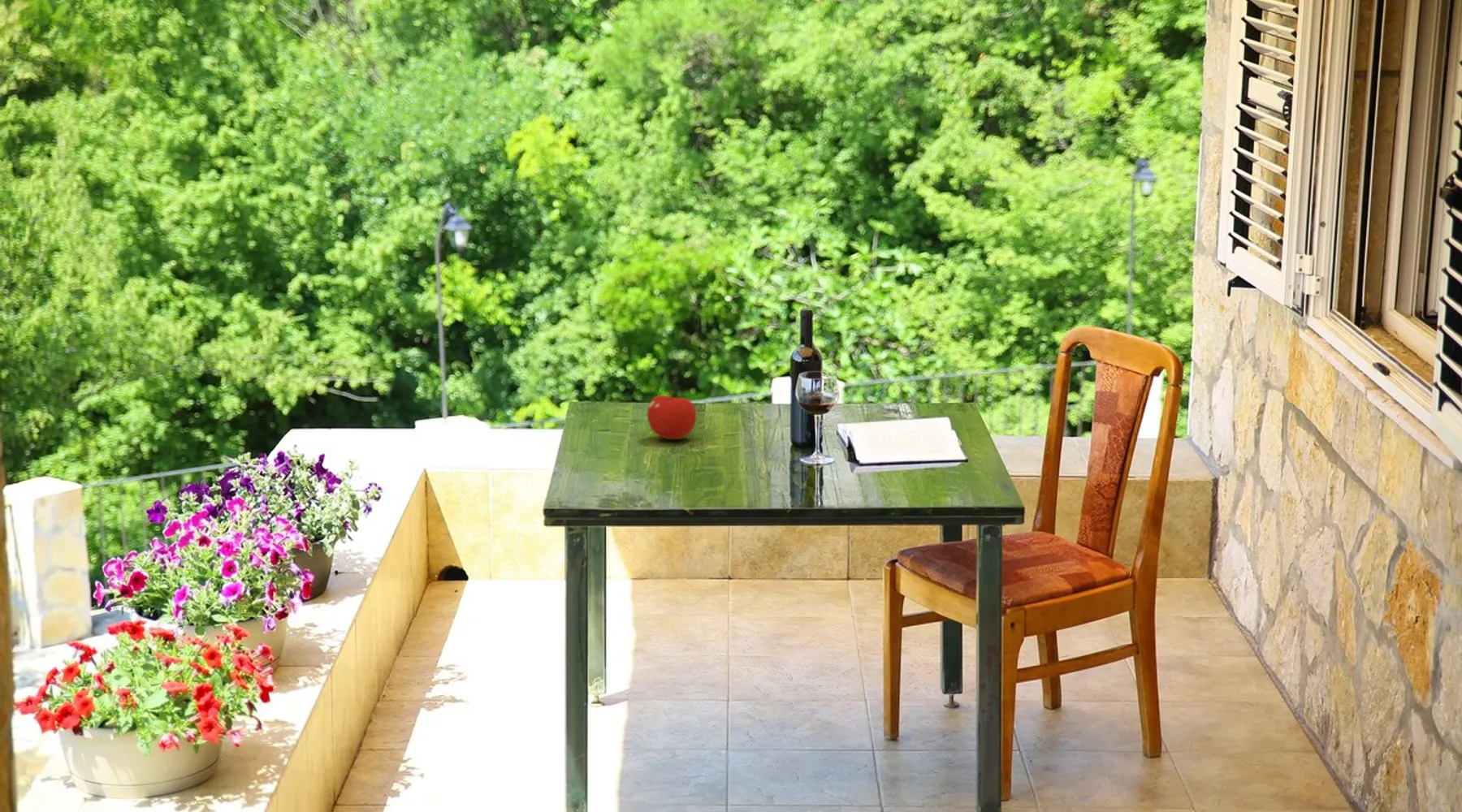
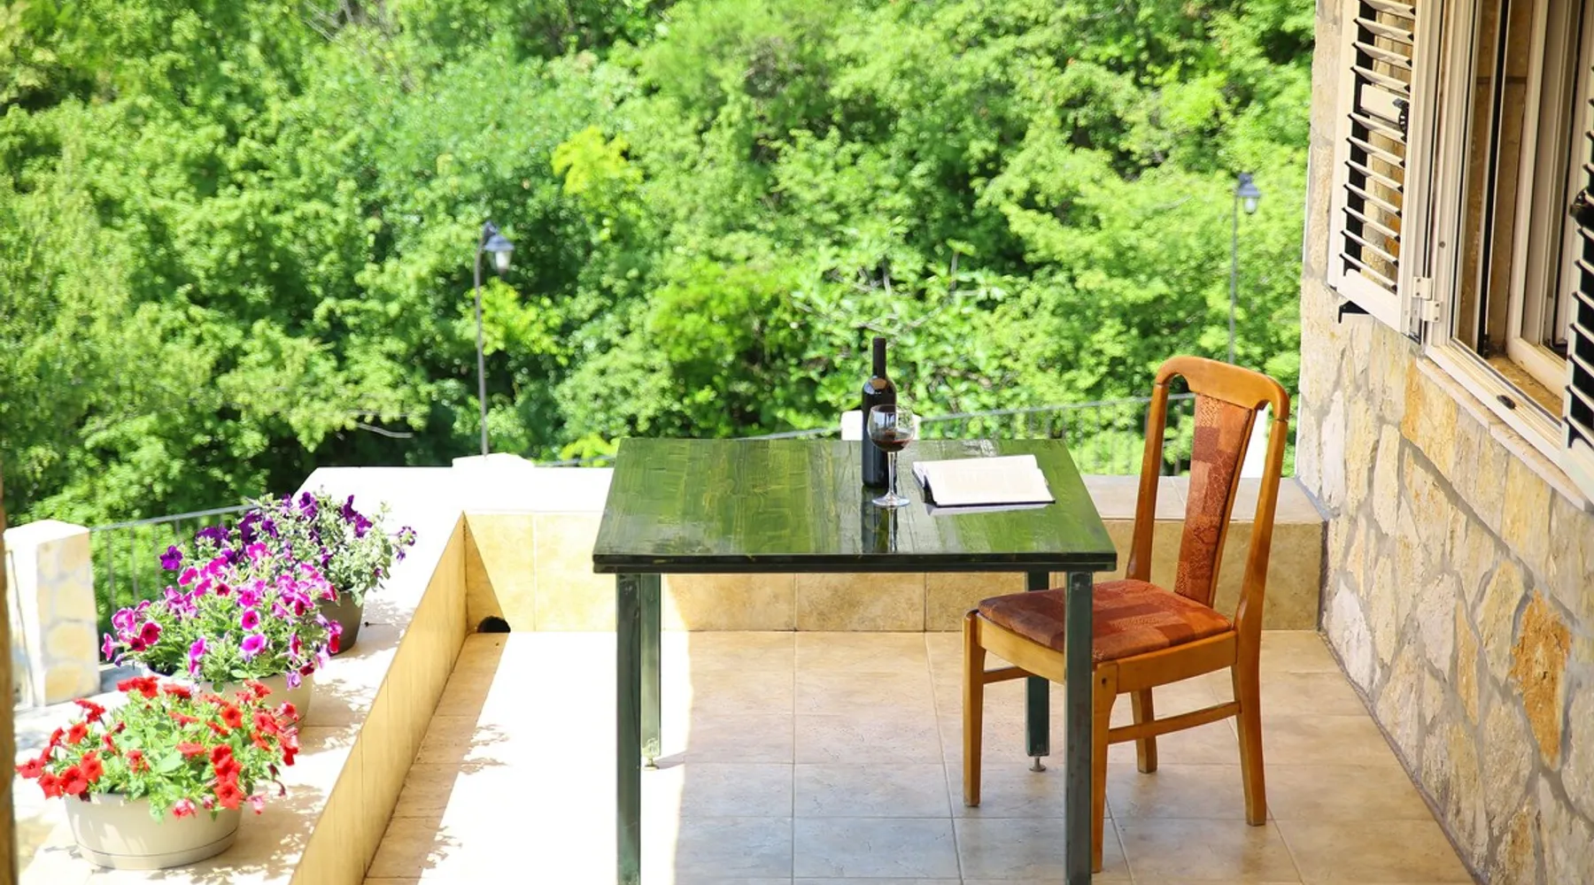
- fruit (672, 413)
